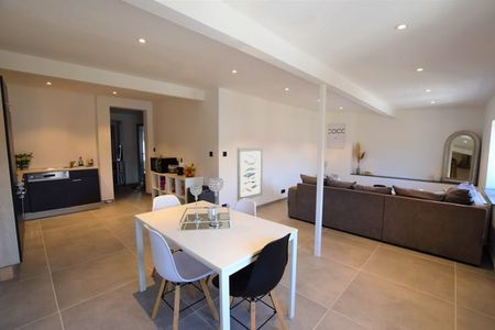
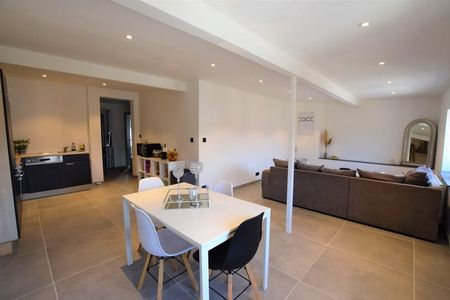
- wall art (250, 173)
